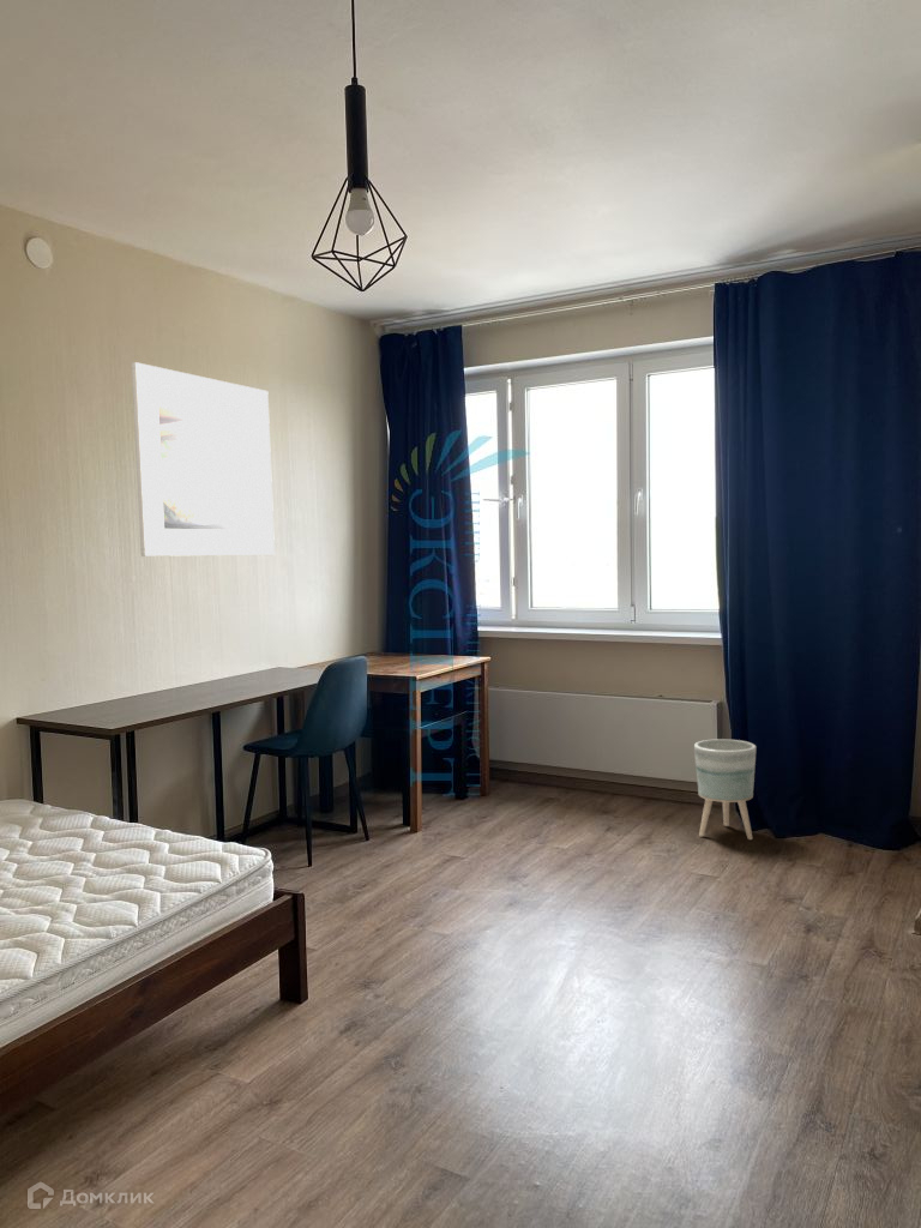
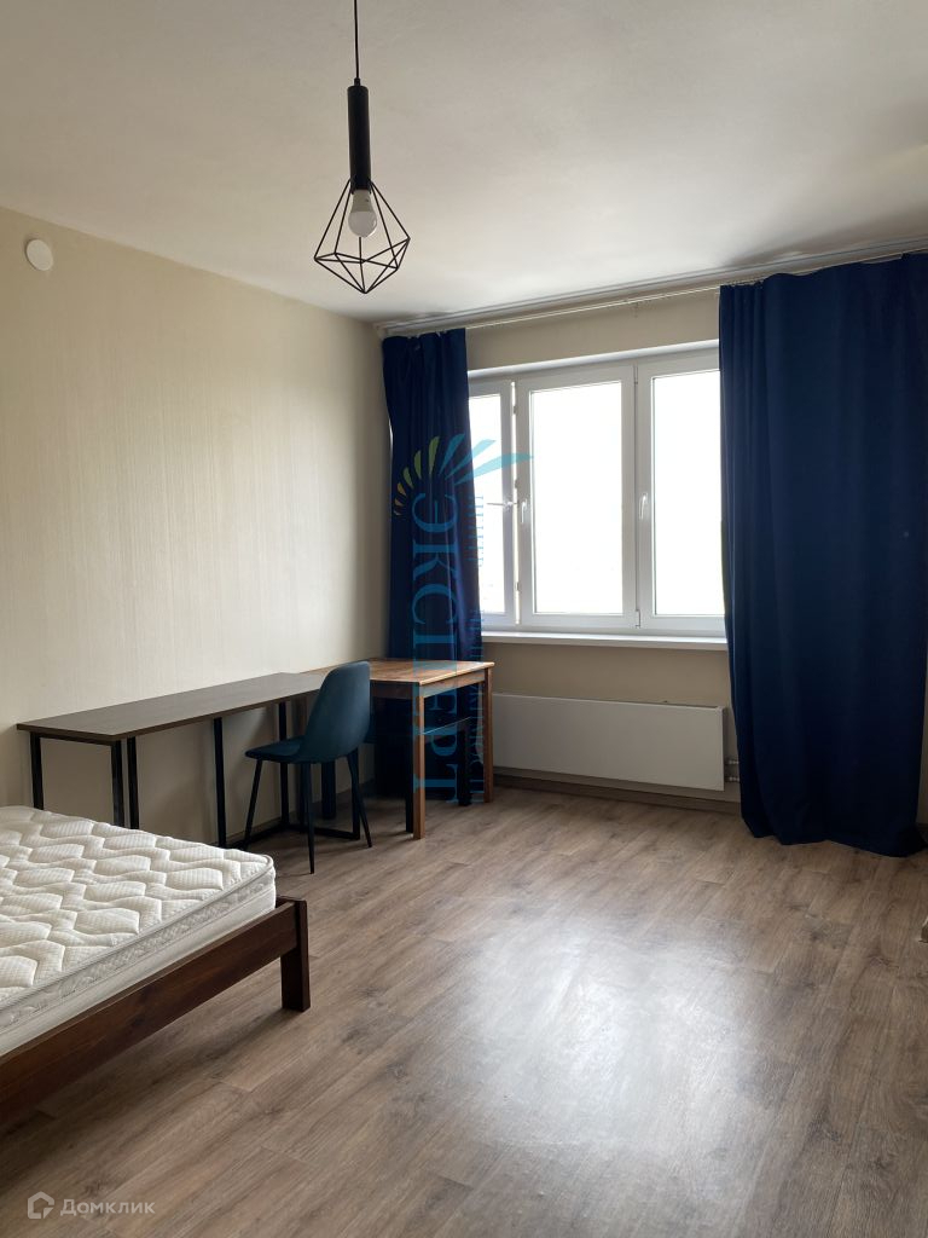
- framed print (209, 466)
- planter (724, 789)
